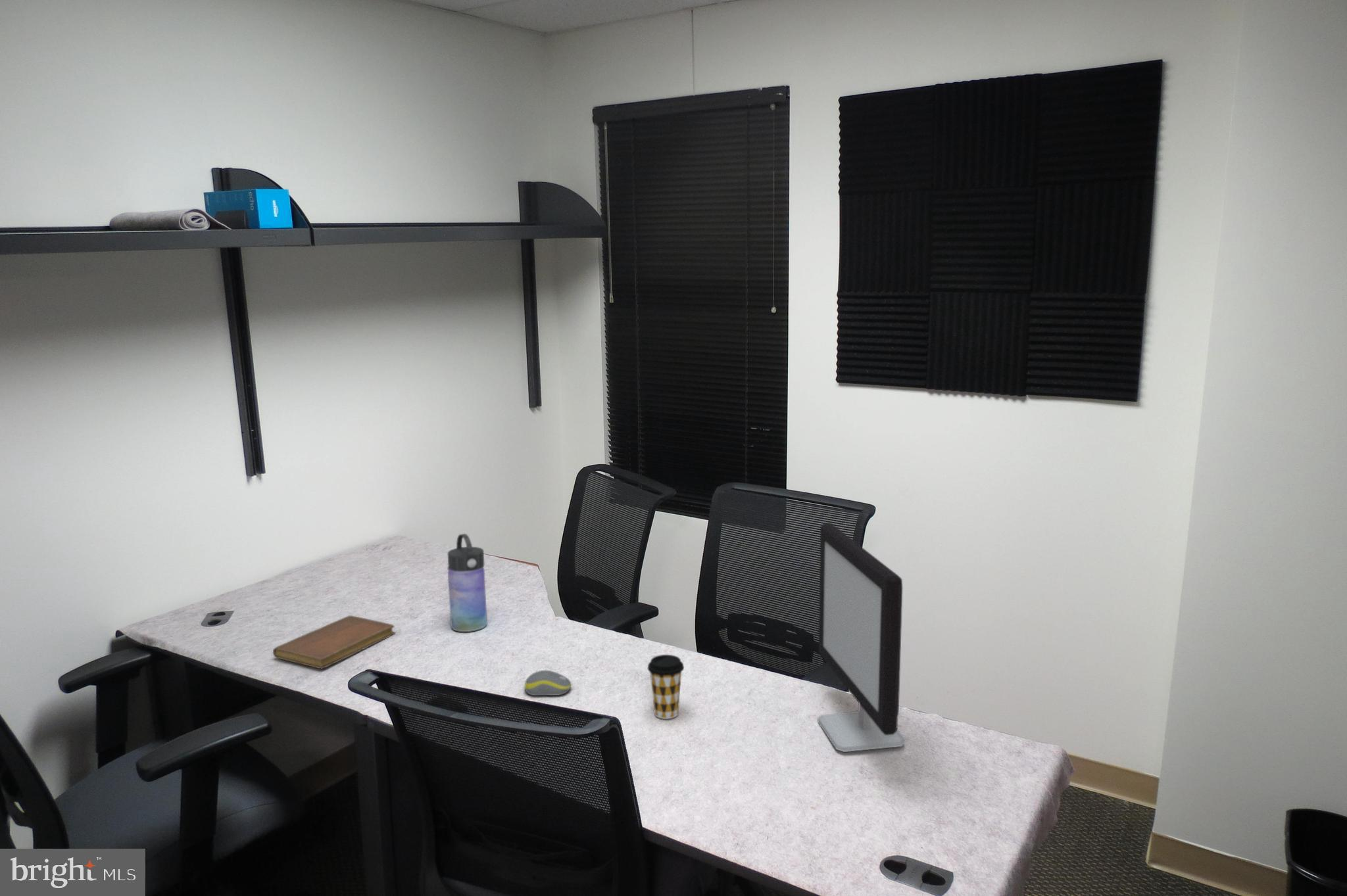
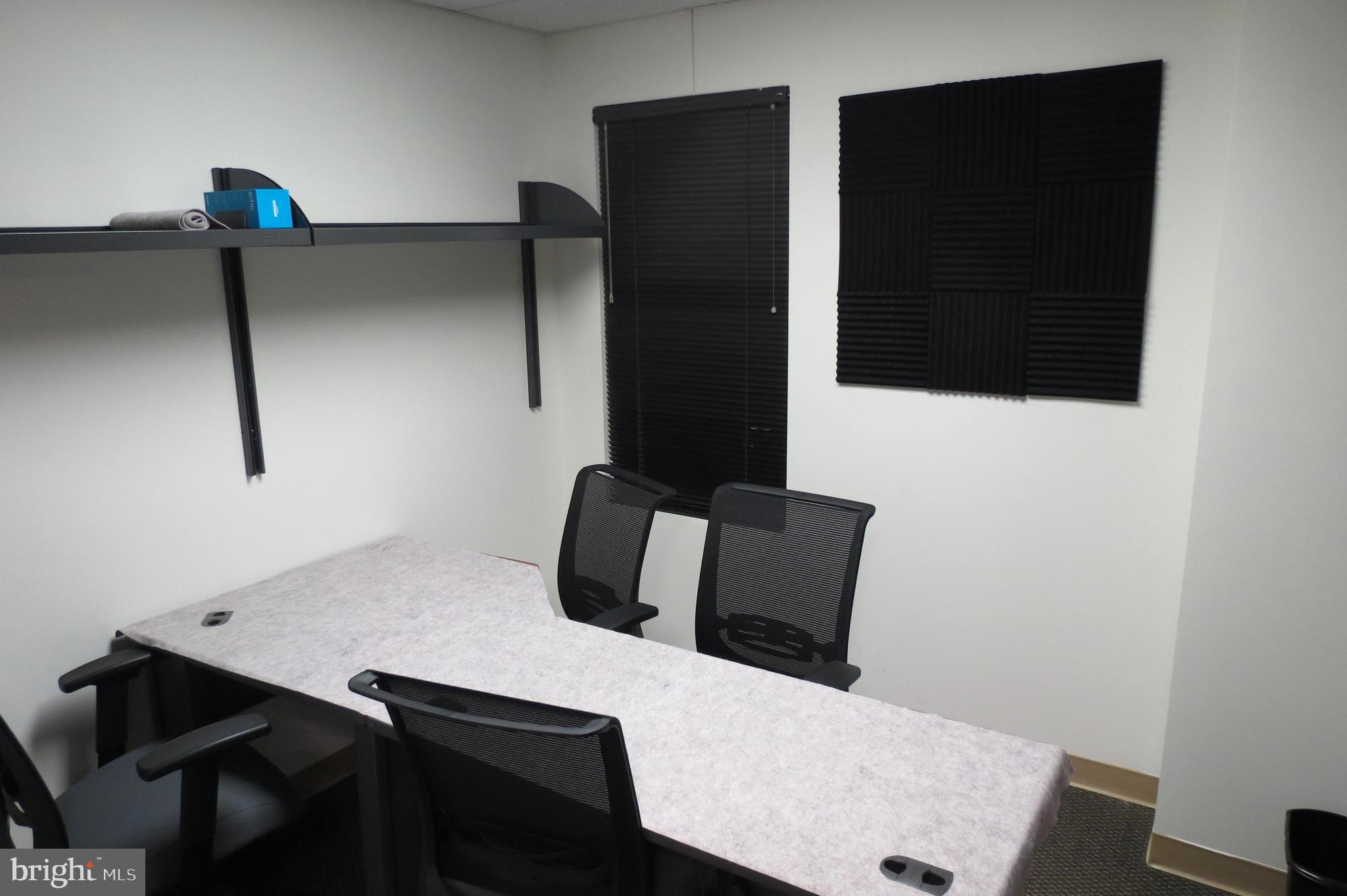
- water bottle (466, 580)
- notebook (335, 640)
- computer mouse (547, 681)
- coffee cup (666, 687)
- computer monitor (863, 642)
